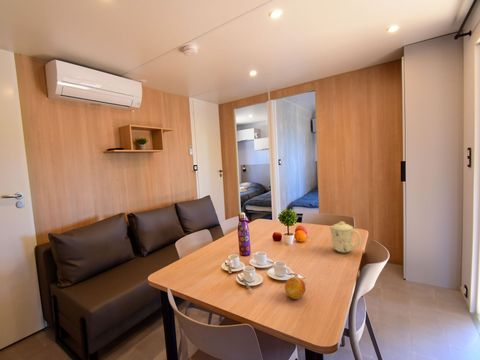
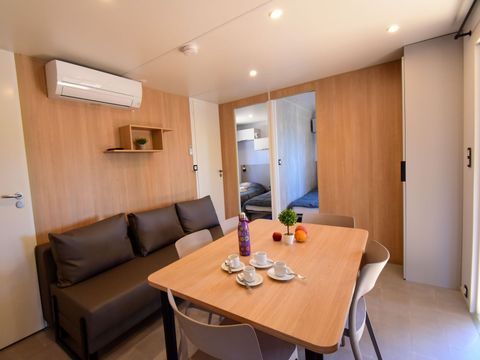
- mug (344, 236)
- fruit (295, 287)
